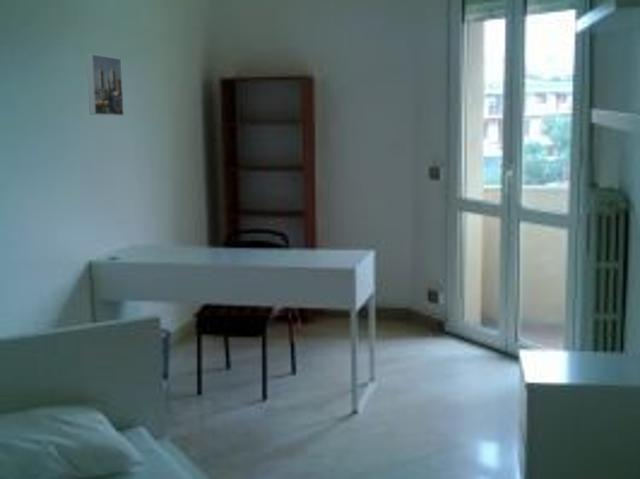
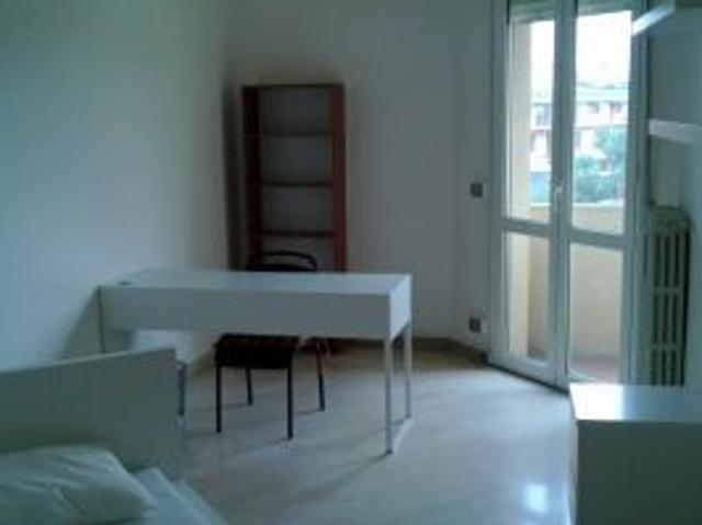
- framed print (105, 85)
